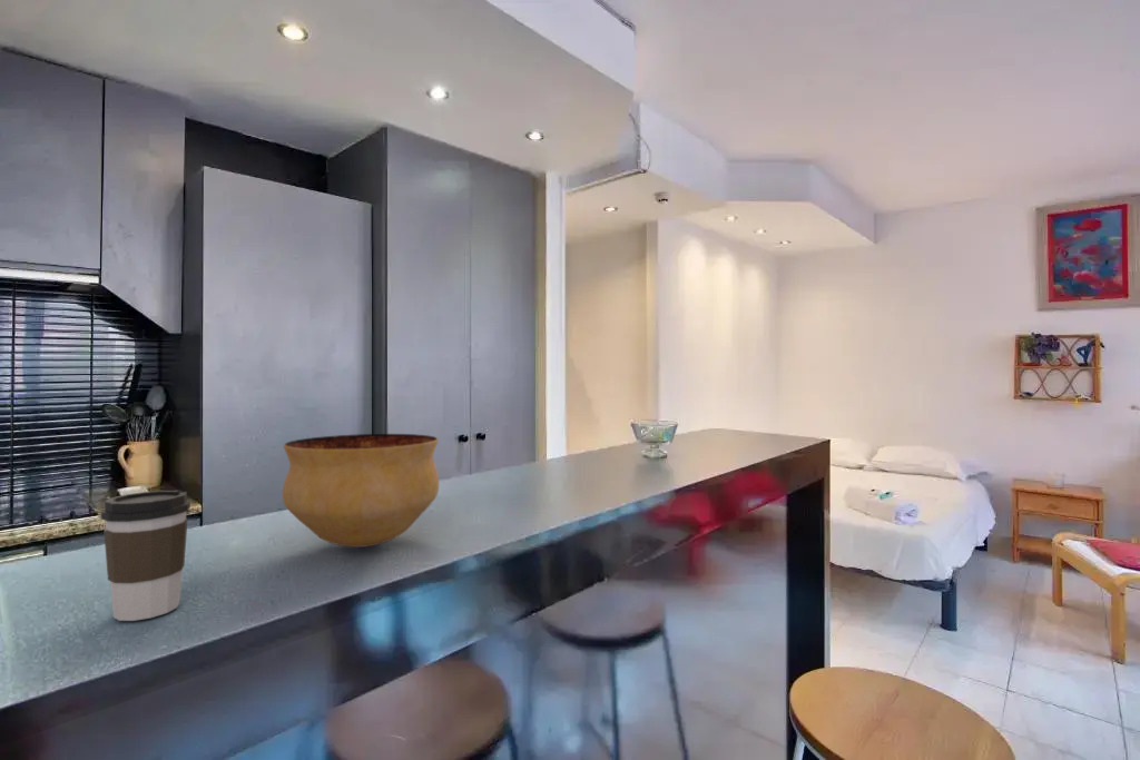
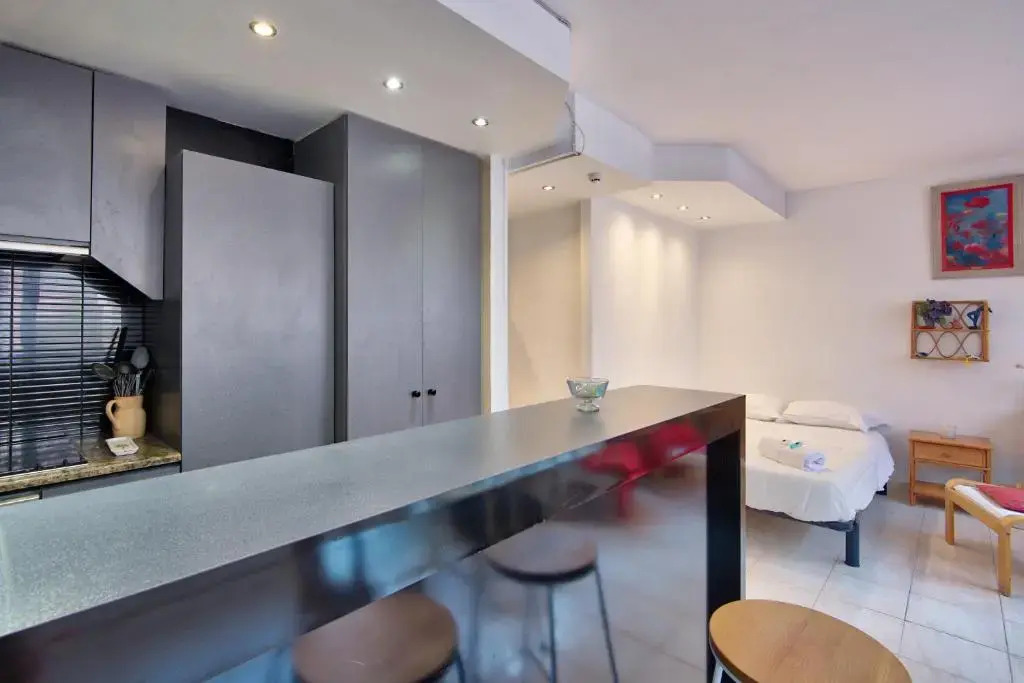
- bowl (364, 492)
- coffee cup (147, 553)
